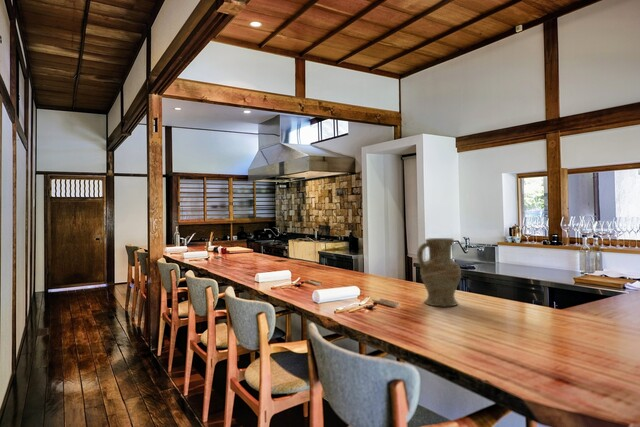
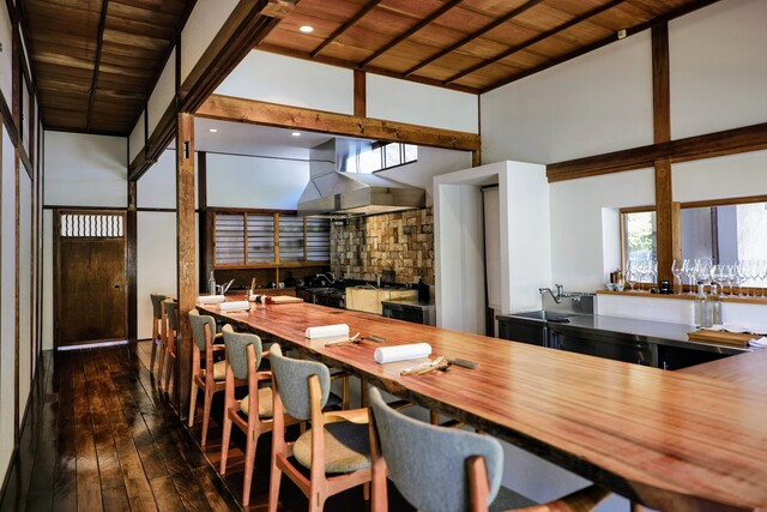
- vase (437, 270)
